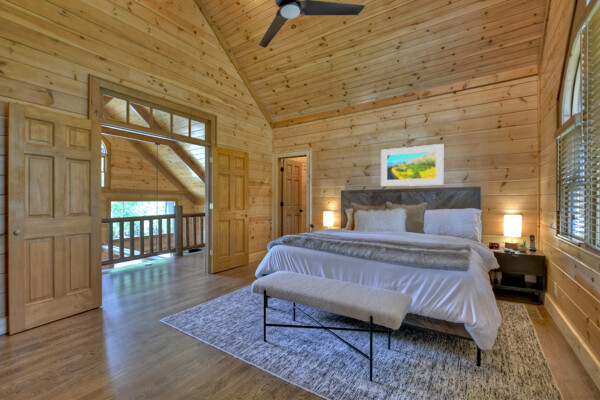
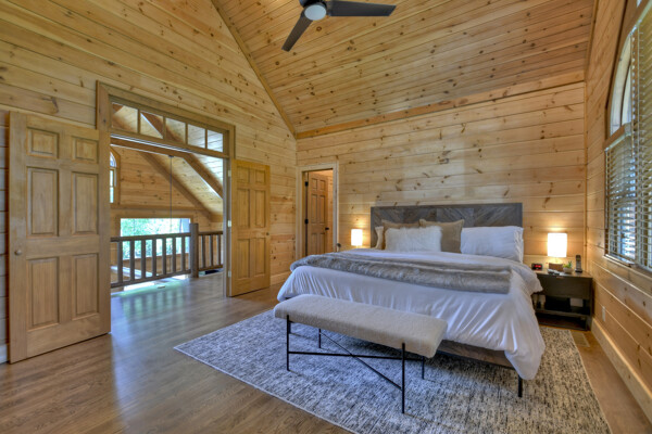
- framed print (410, 166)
